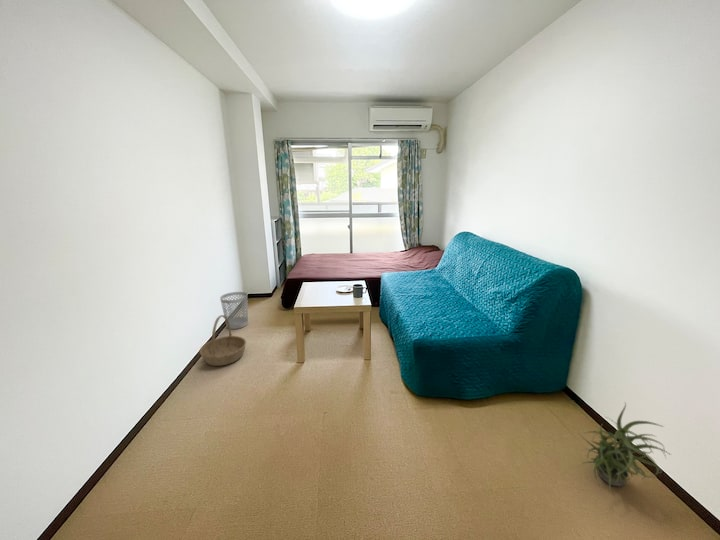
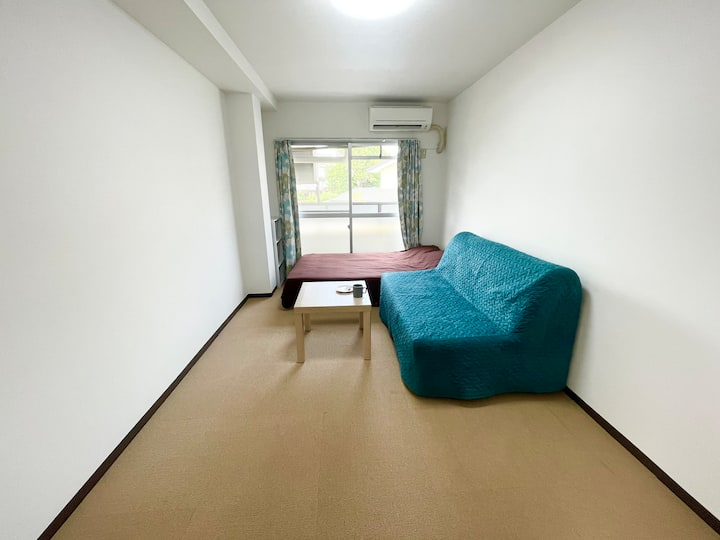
- wastebasket (235, 310)
- basket (222, 337)
- potted plant (623, 452)
